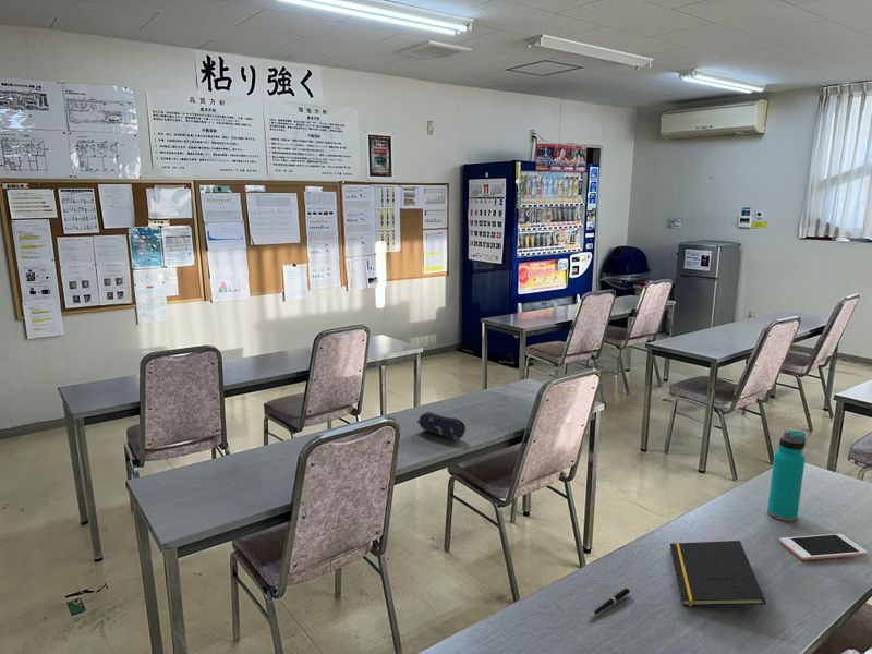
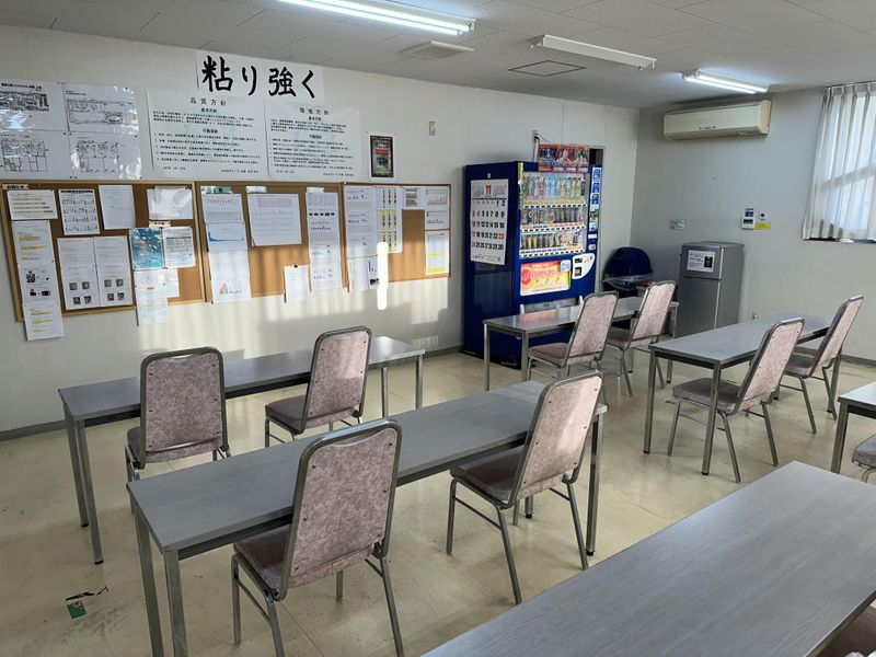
- notepad (713, 571)
- pen (608, 602)
- pencil case (441, 425)
- cell phone (822, 546)
- water bottle (787, 473)
